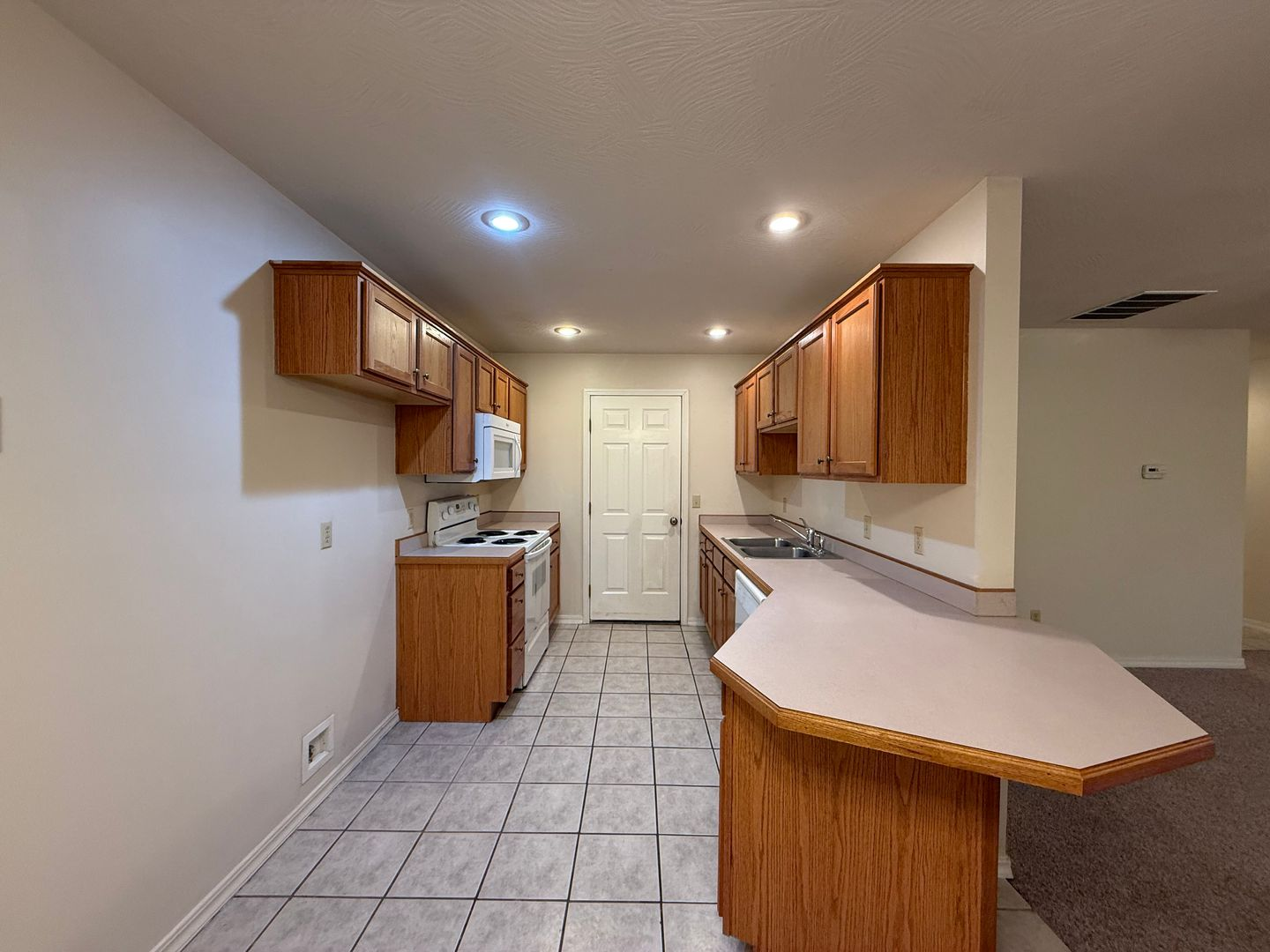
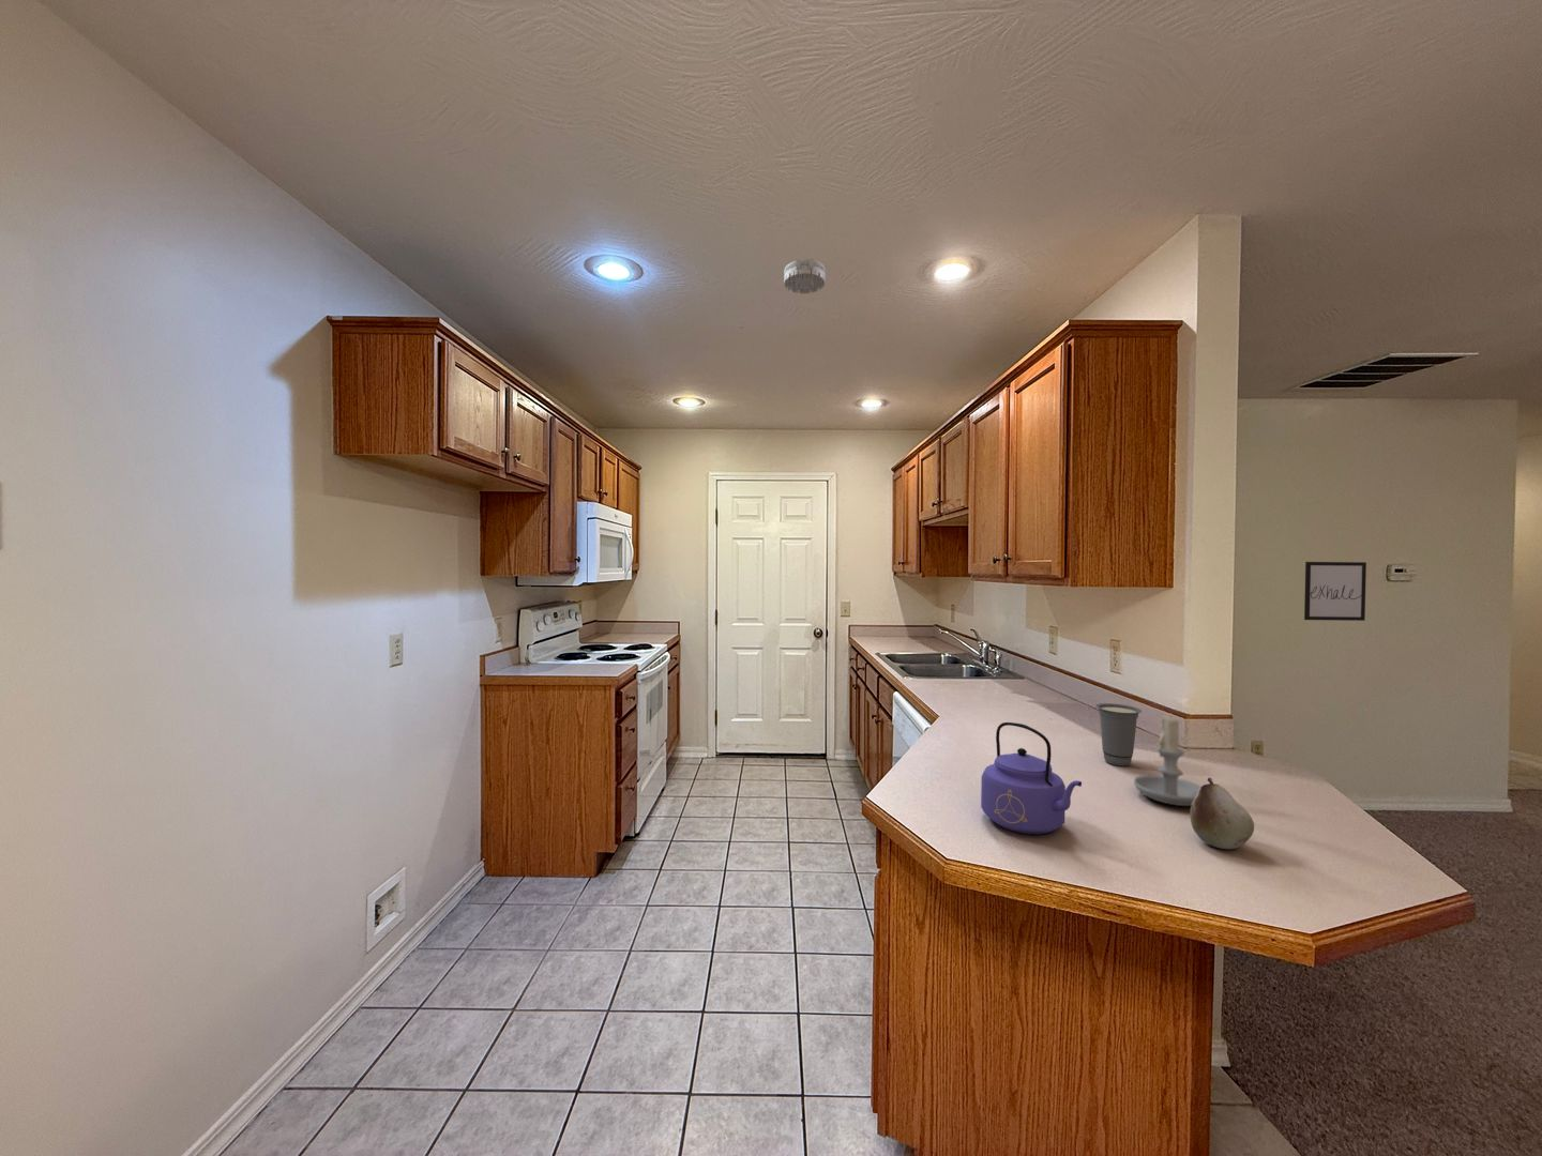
+ smoke detector (804, 276)
+ fruit (1221, 814)
+ cup (1117, 735)
+ kettle (1032, 777)
+ wall art (1334, 591)
+ candle (1170, 755)
